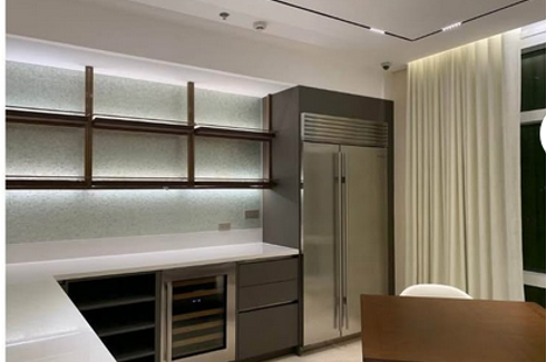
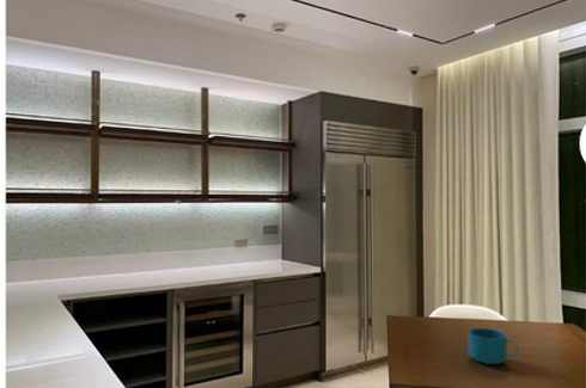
+ cup (493, 347)
